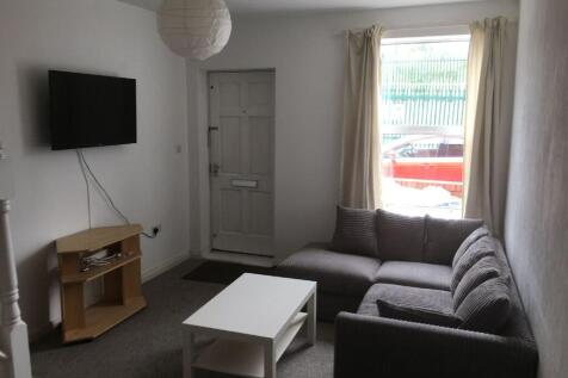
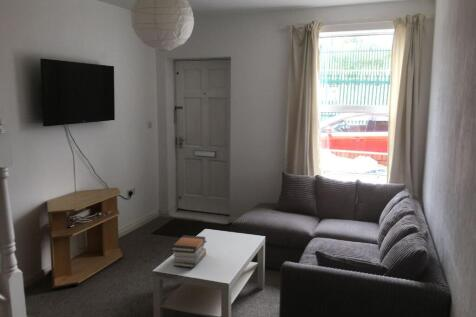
+ book stack (189, 251)
